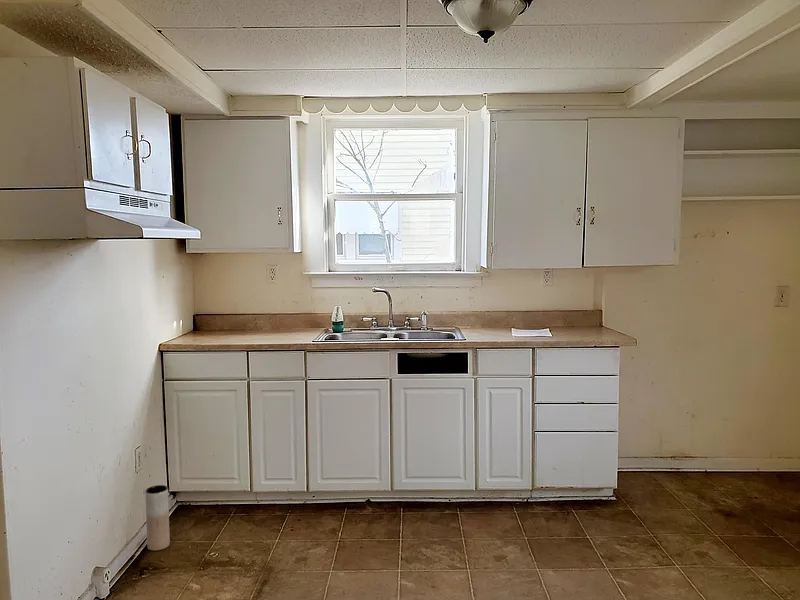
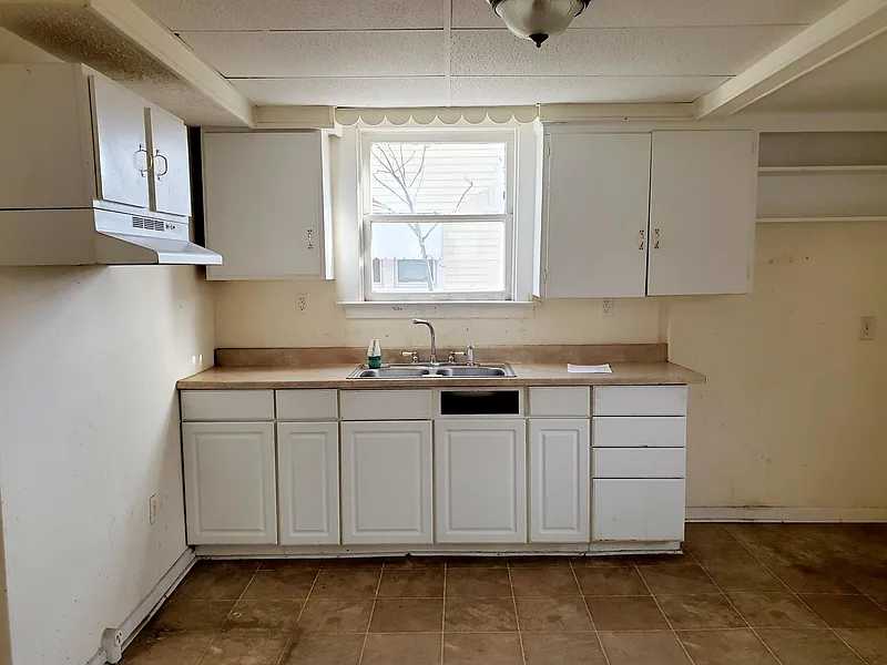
- vase (157, 517)
